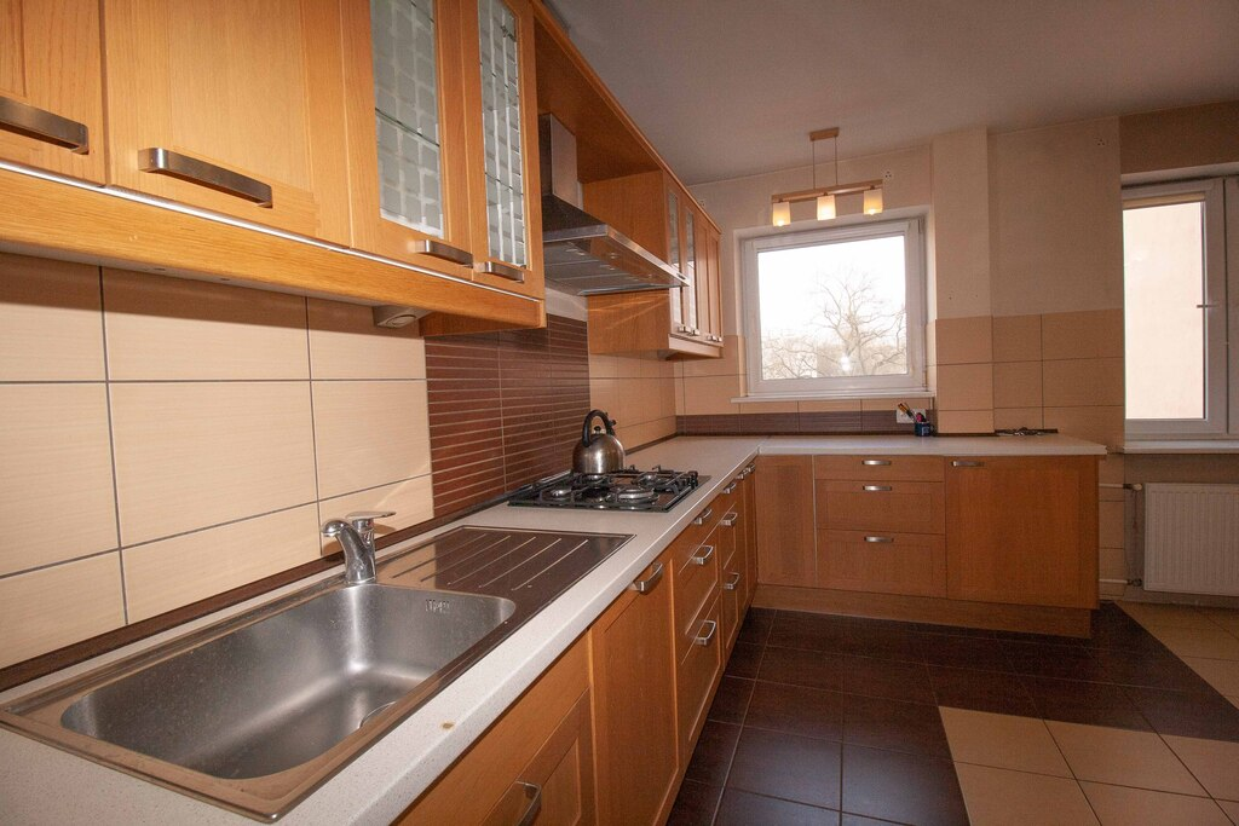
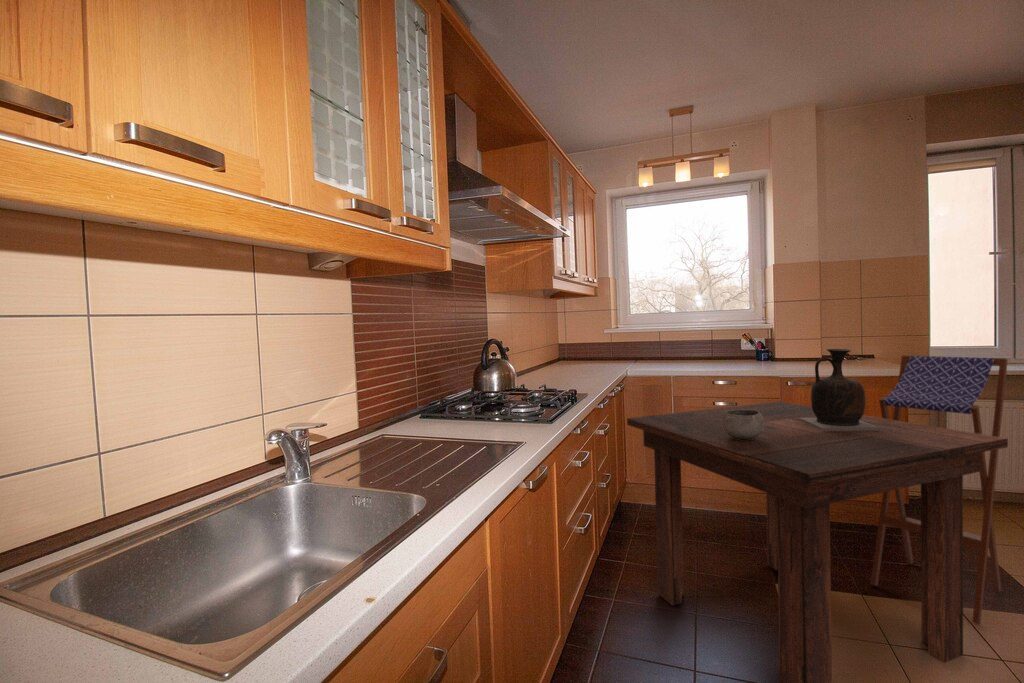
+ bowl (742, 424)
+ stool (901, 489)
+ dining table (791, 524)
+ vase (836, 386)
